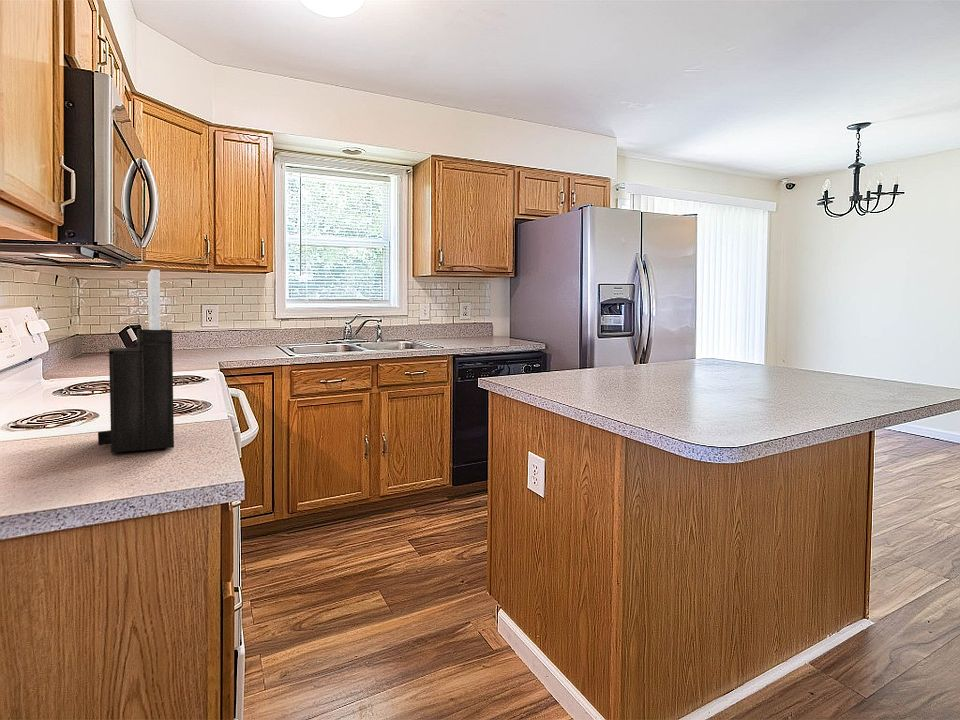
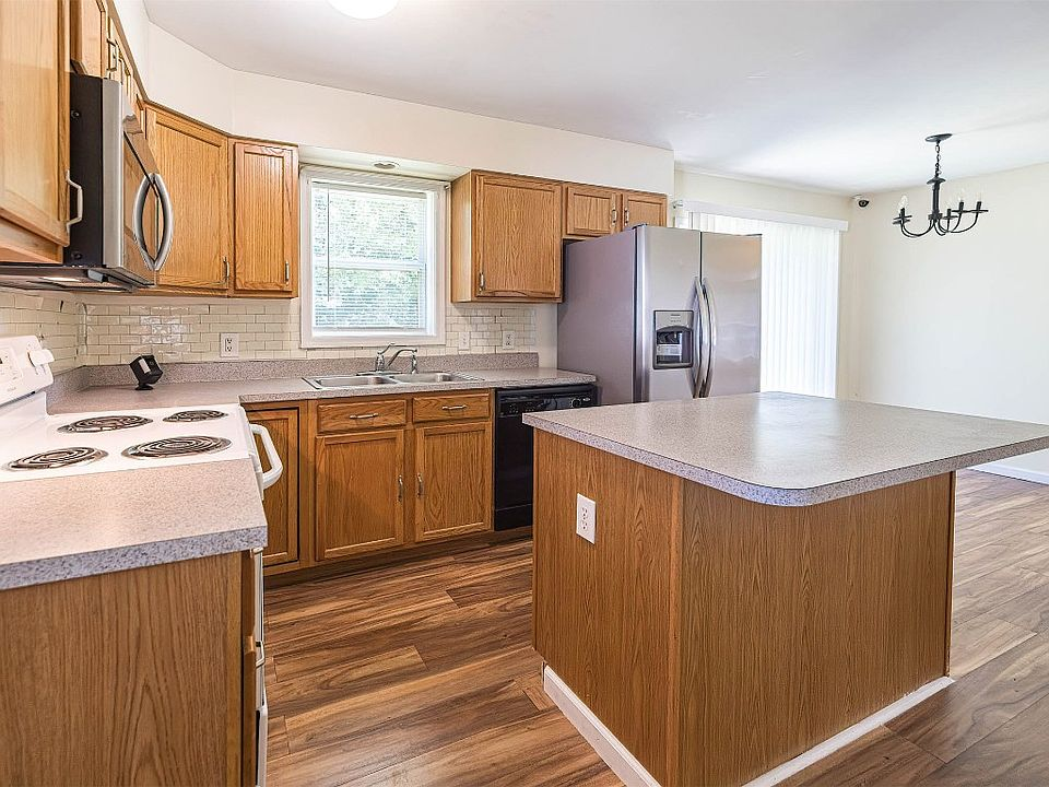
- knife block (133, 357)
